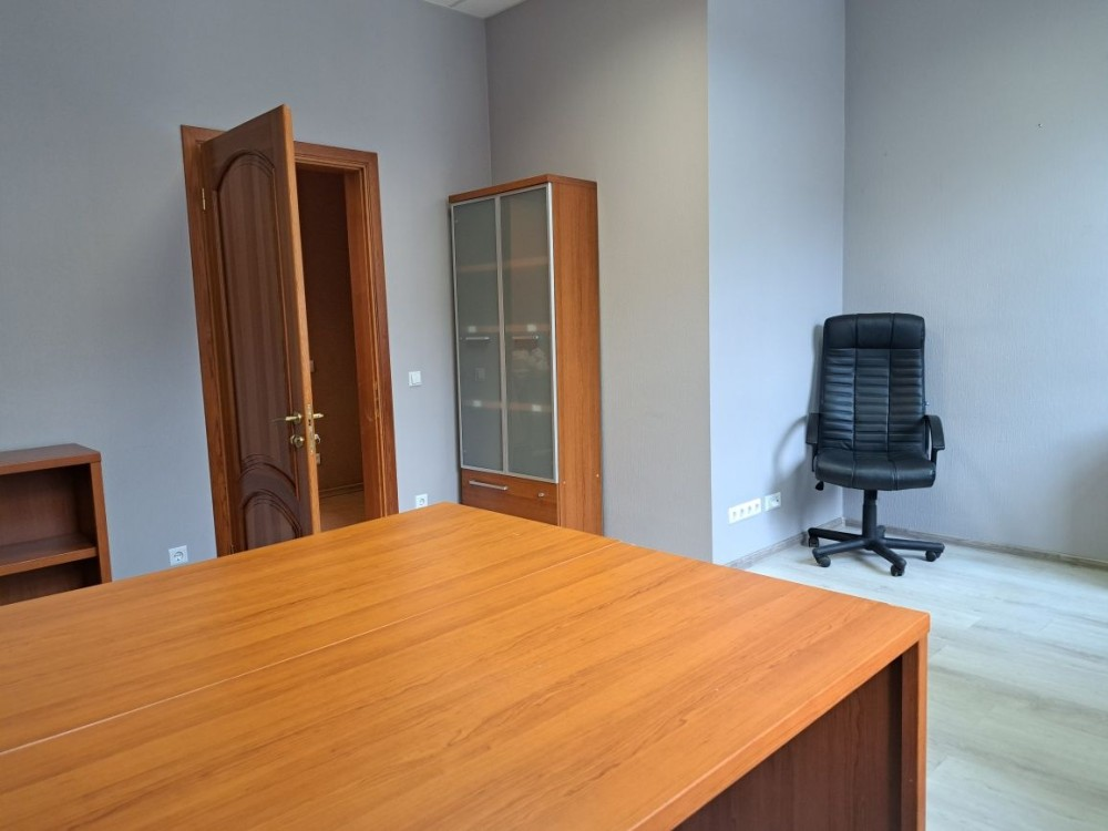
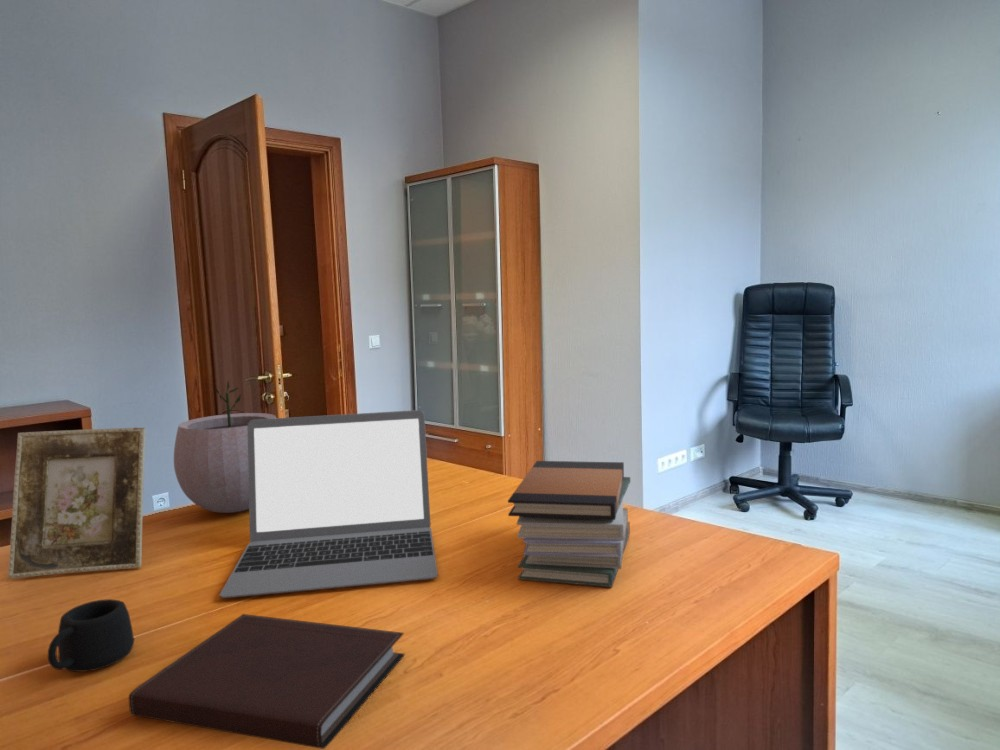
+ mug (86, 640)
+ book stack (574, 518)
+ laptop (334, 493)
+ picture frame (79, 499)
+ notebook (276, 672)
+ plant pot (230, 445)
